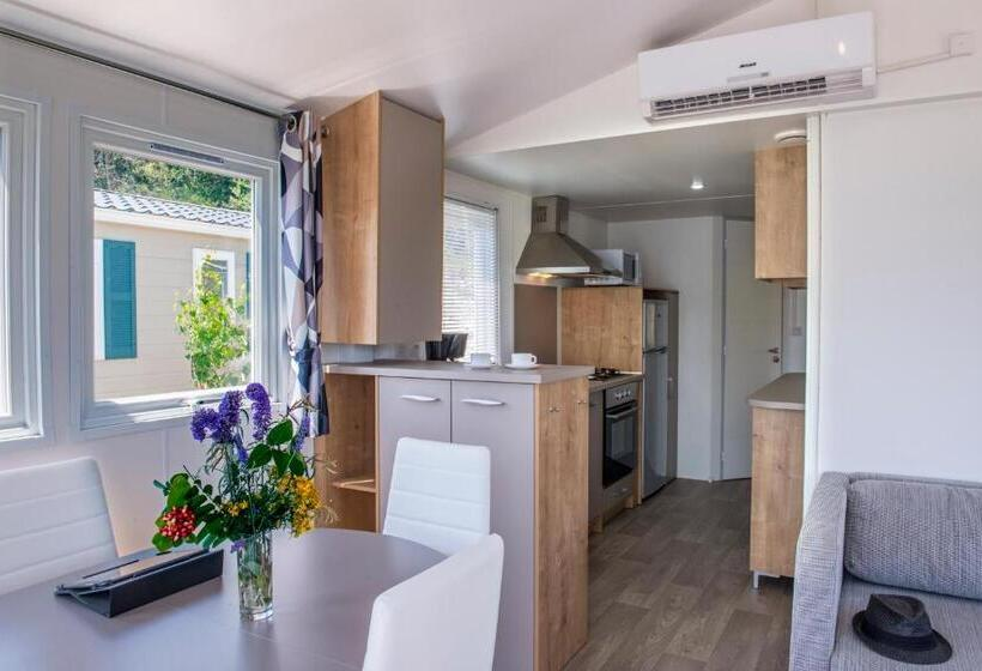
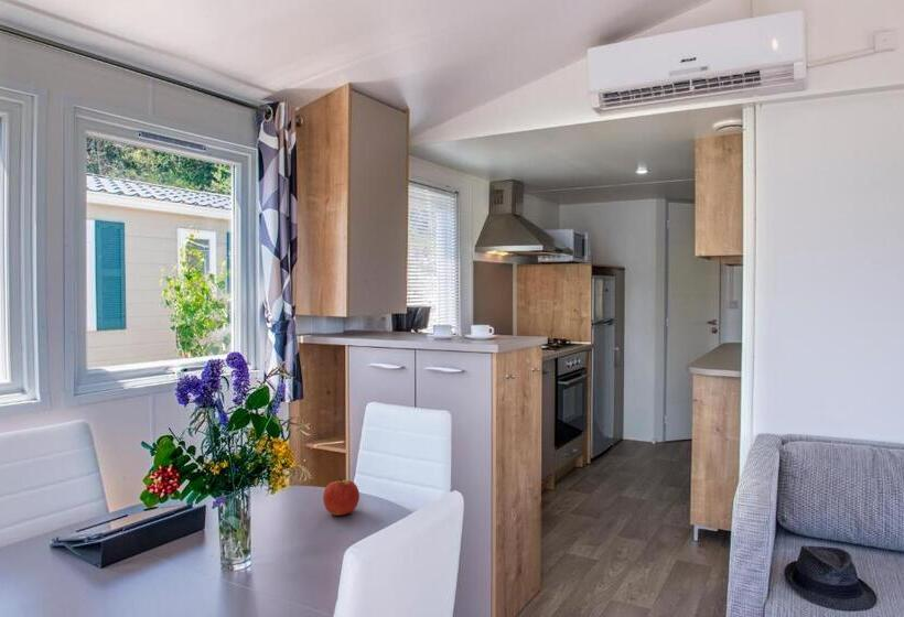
+ apple (341, 495)
